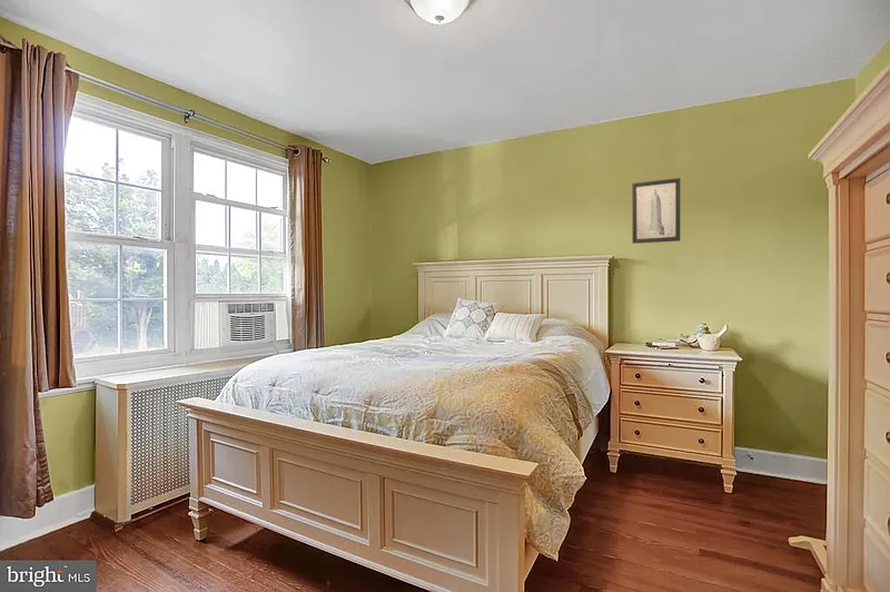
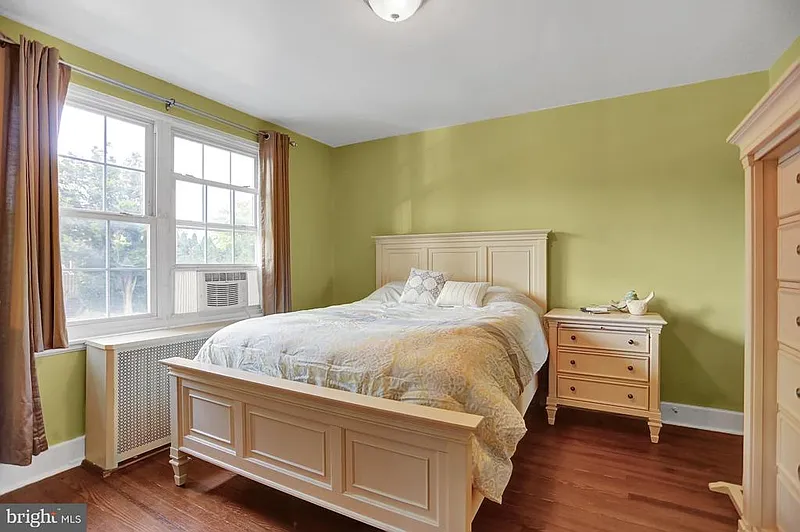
- wall art (655, 211)
